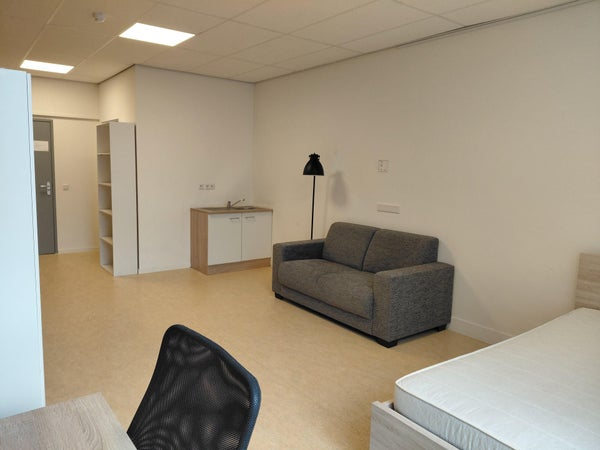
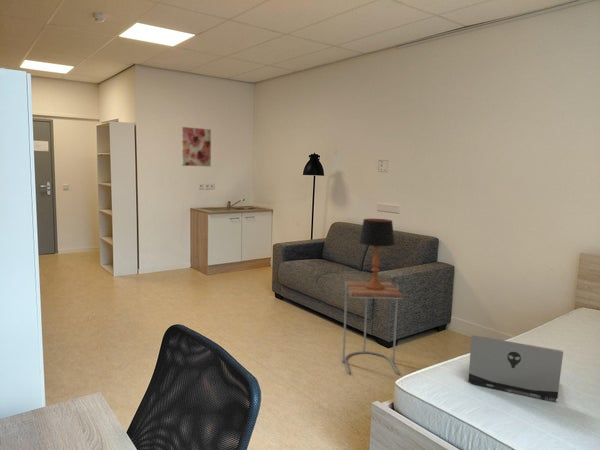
+ table lamp (376, 253)
+ side table (366, 322)
+ laptop computer (513, 358)
+ wall art (196, 147)
